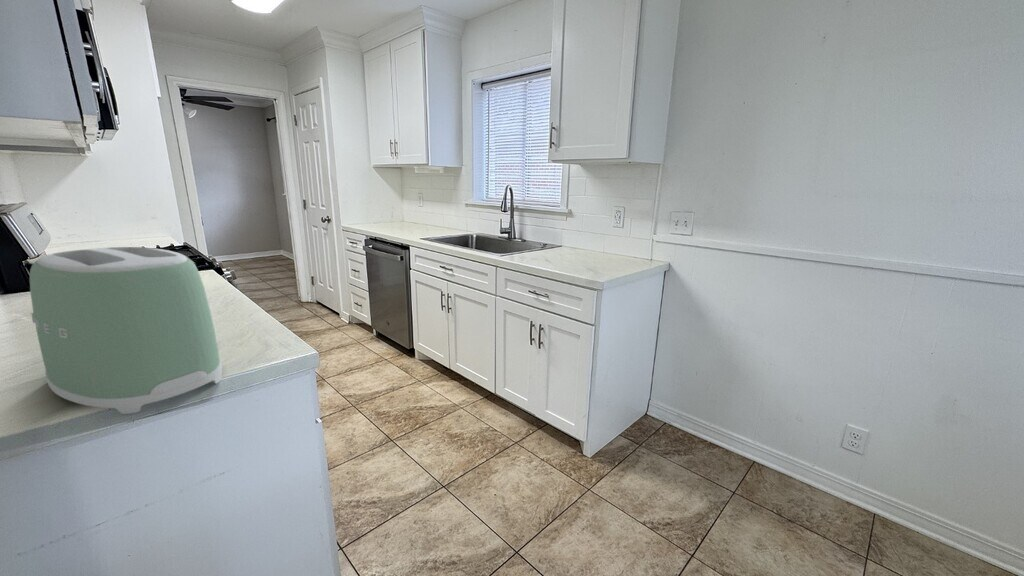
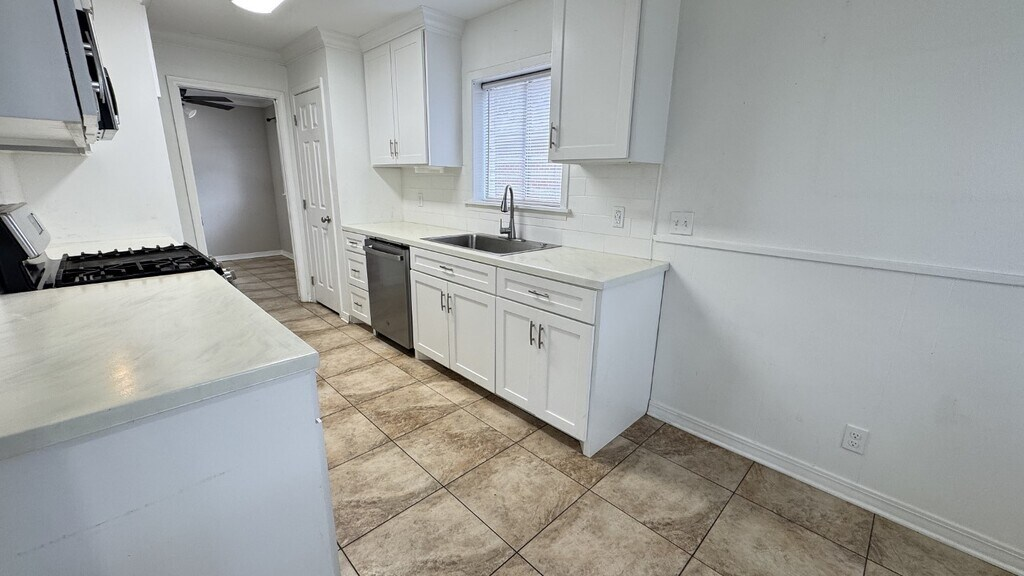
- toaster (126, 316)
